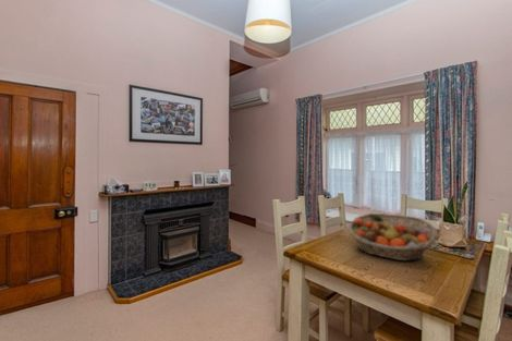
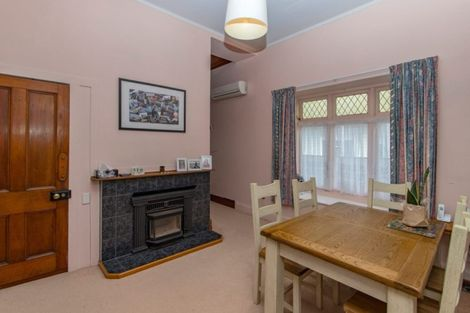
- fruit basket (389, 234)
